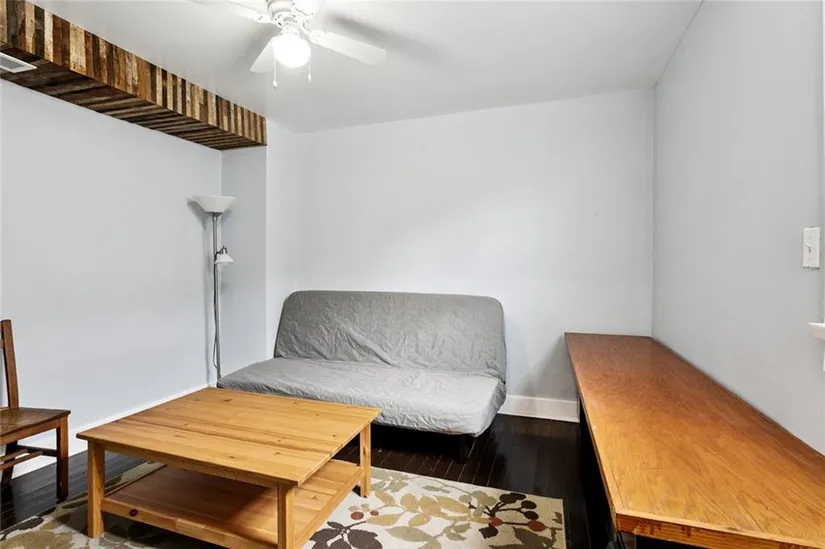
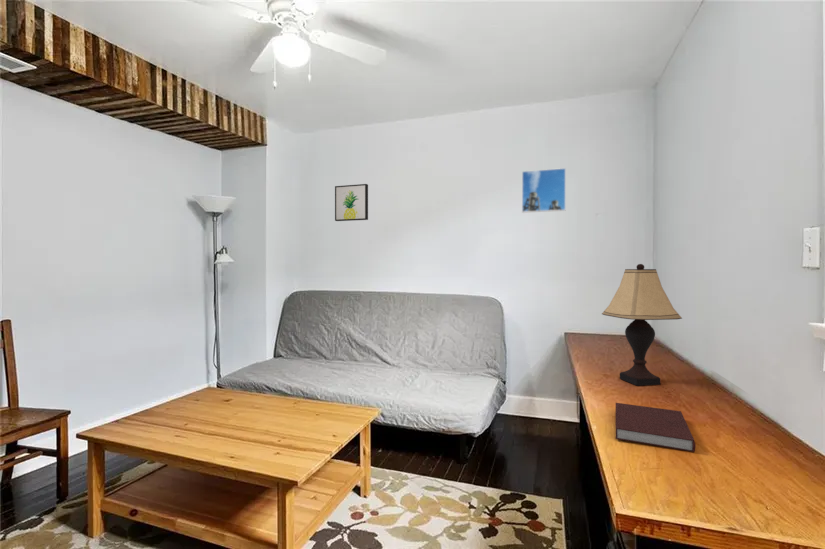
+ wall art (351, 202)
+ notebook (650, 424)
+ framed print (543, 190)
+ lamp (639, 322)
